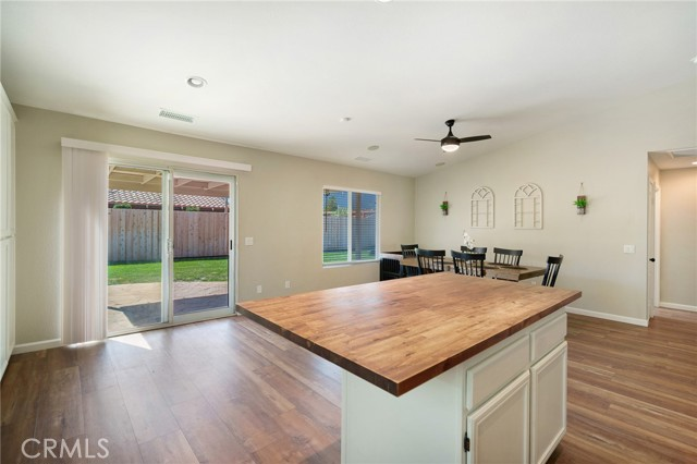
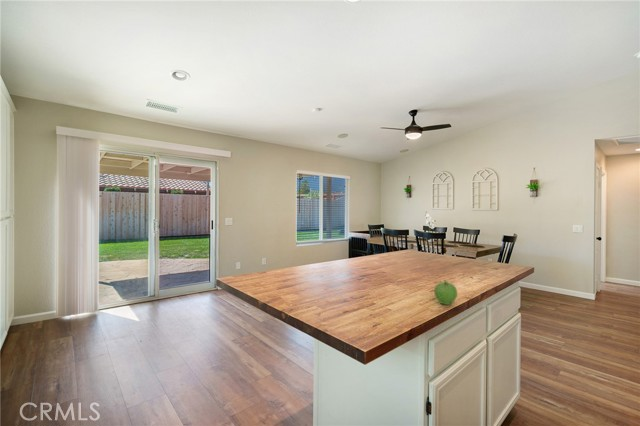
+ fruit (445, 291)
